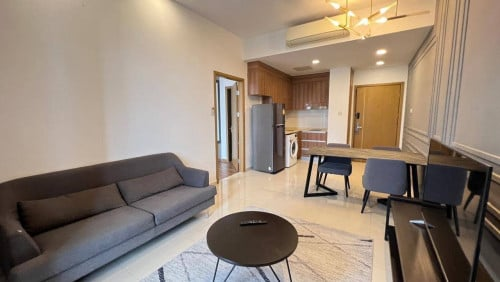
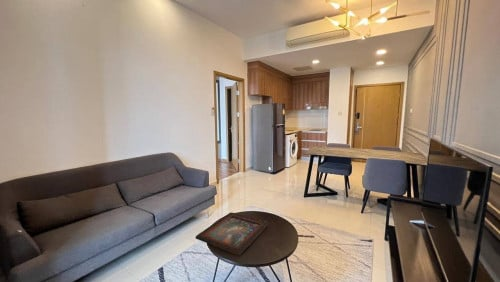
+ decorative tray (234, 230)
